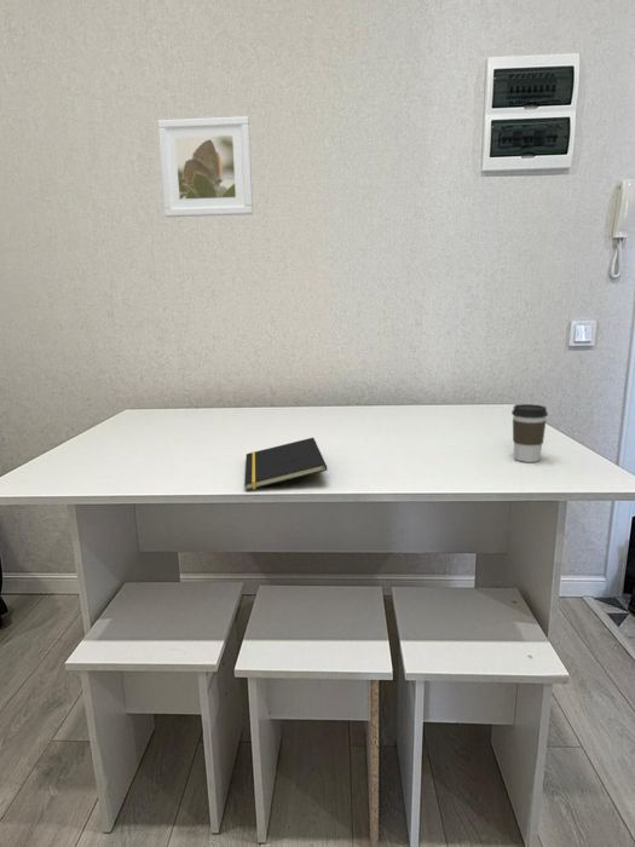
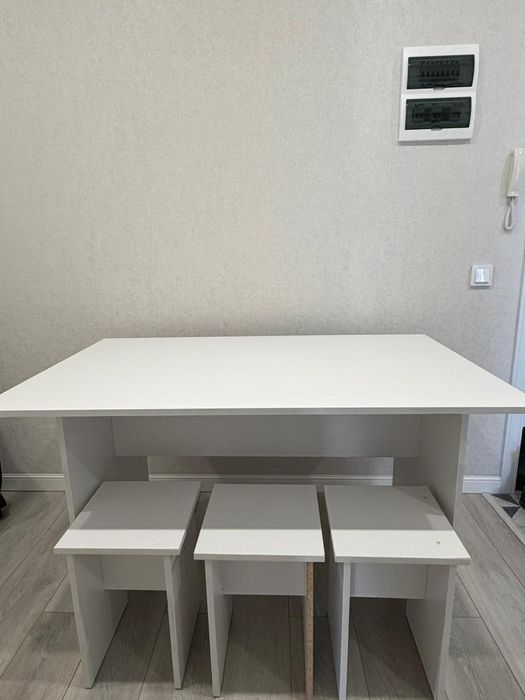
- notepad (283, 461)
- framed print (206, 167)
- coffee cup (527, 432)
